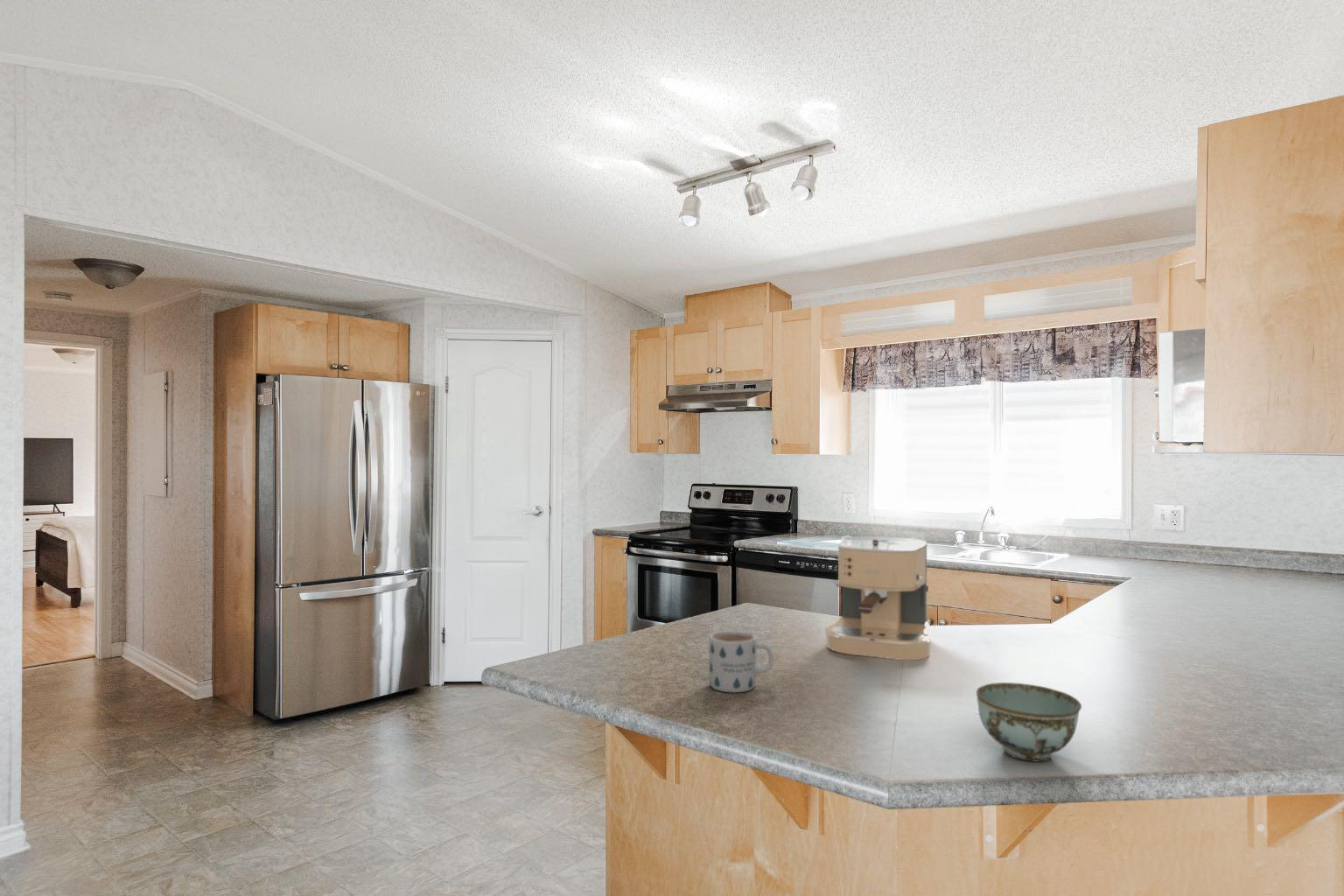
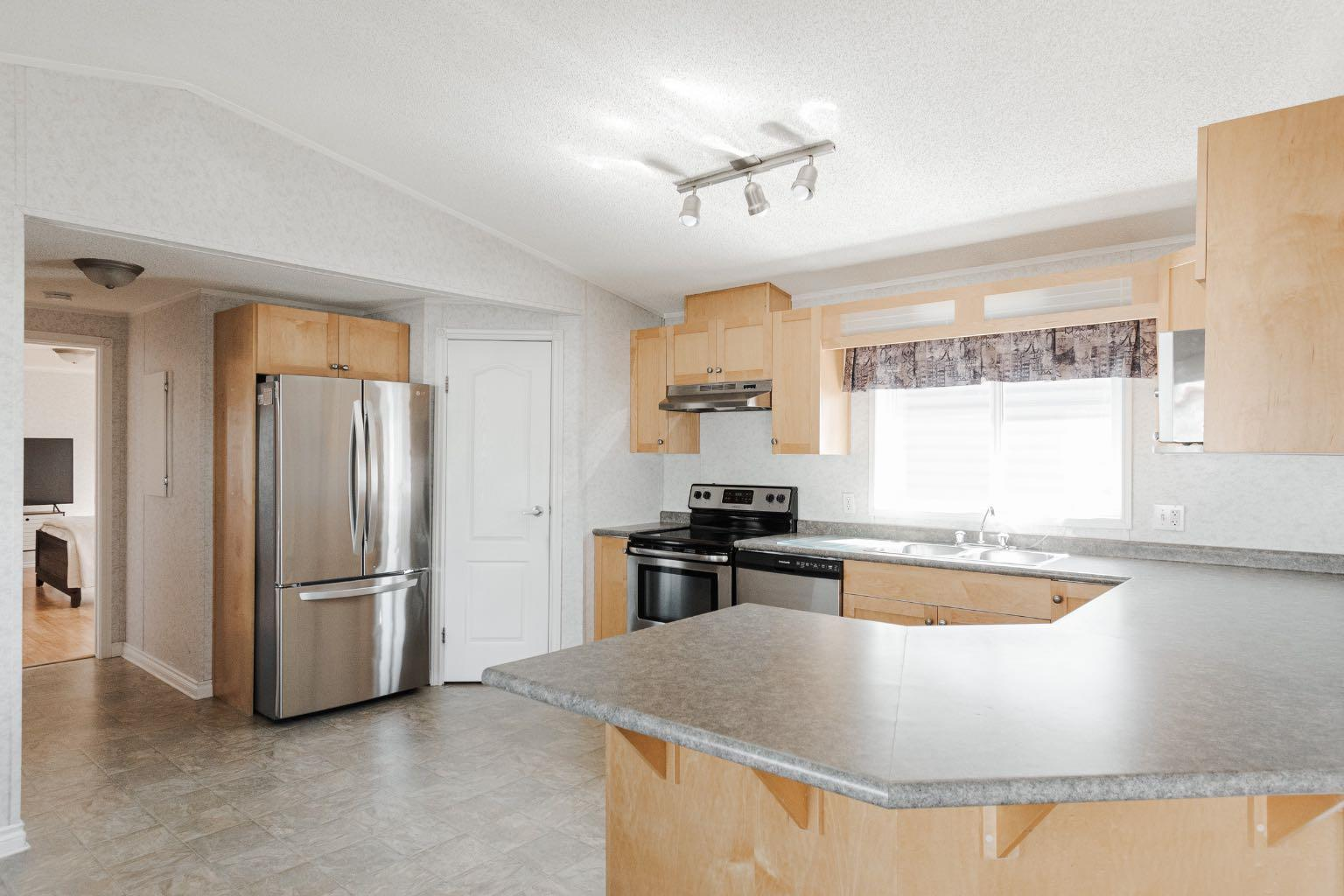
- coffee maker (878, 592)
- bowl (1026, 724)
- mug (741, 661)
